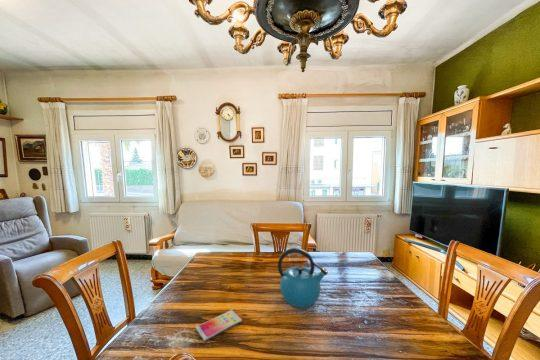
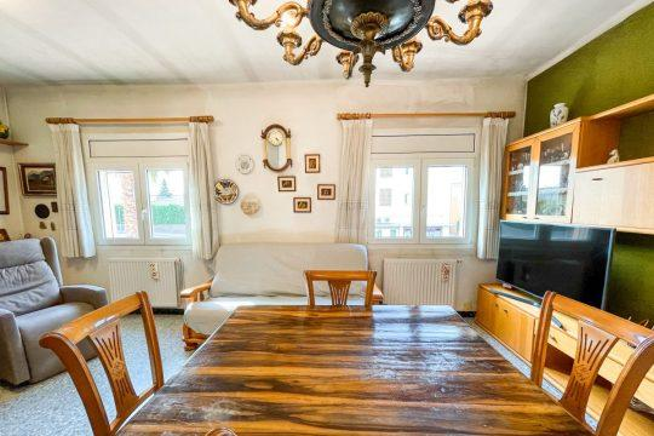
- smartphone (219, 324)
- kettle (302, 274)
